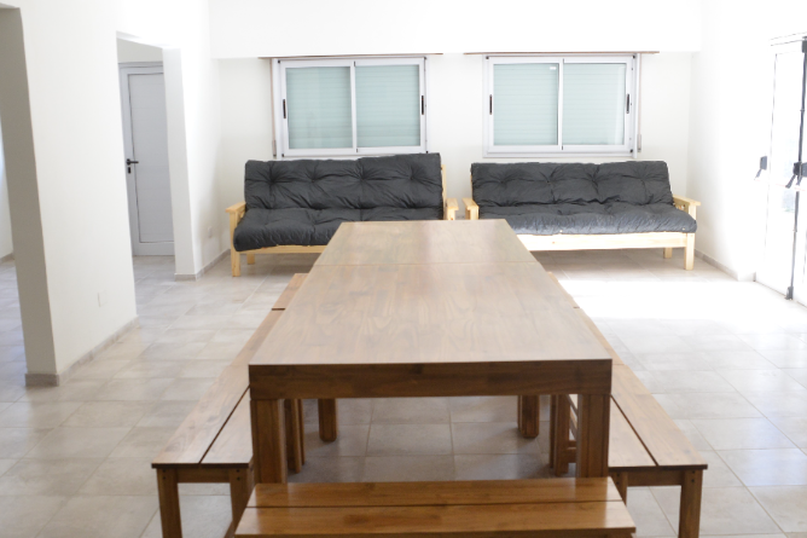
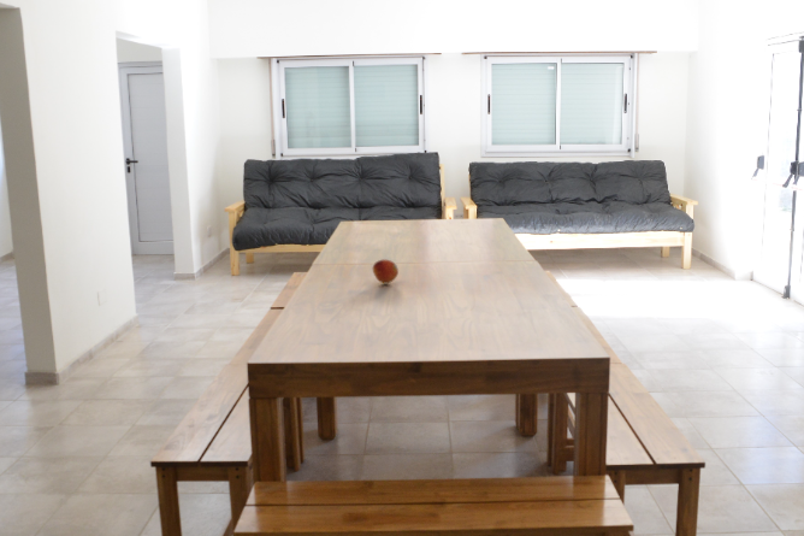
+ fruit (385, 271)
